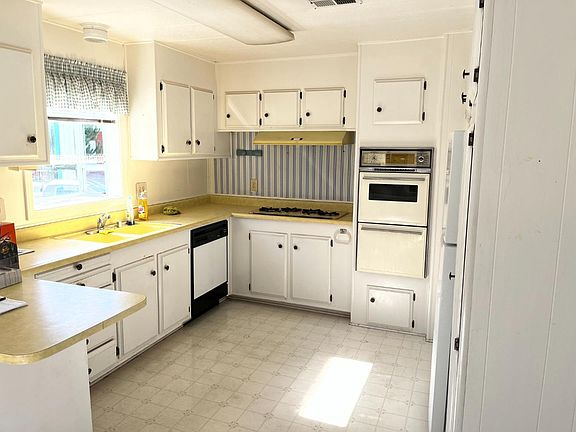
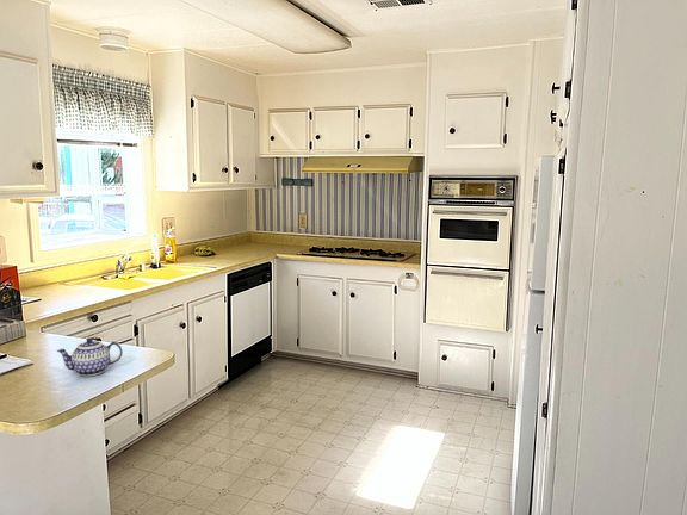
+ teapot (89, 355)
